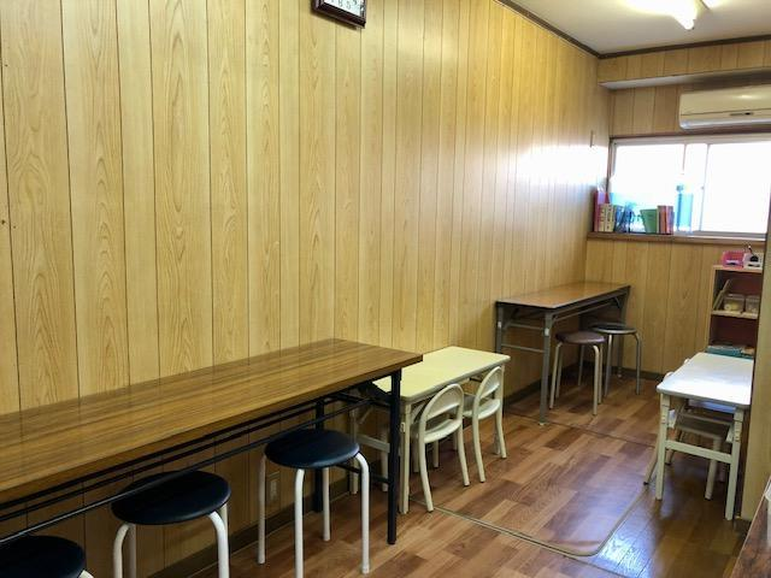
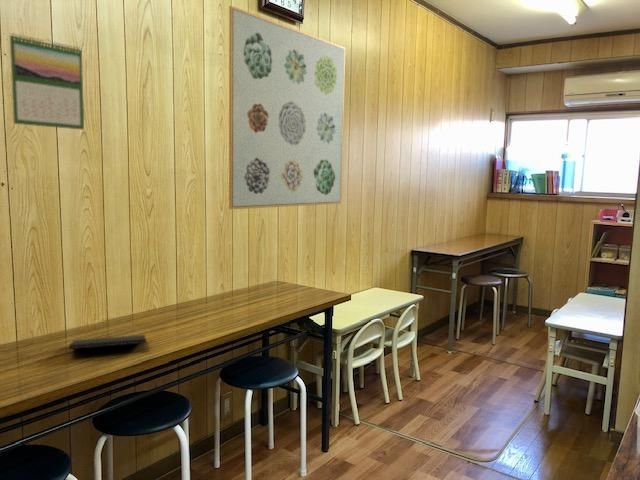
+ notepad (109, 341)
+ wall art (293, 119)
+ calendar (49, 83)
